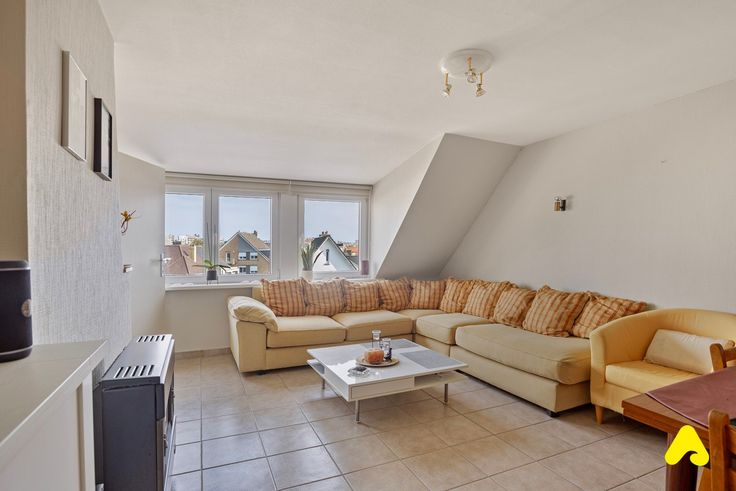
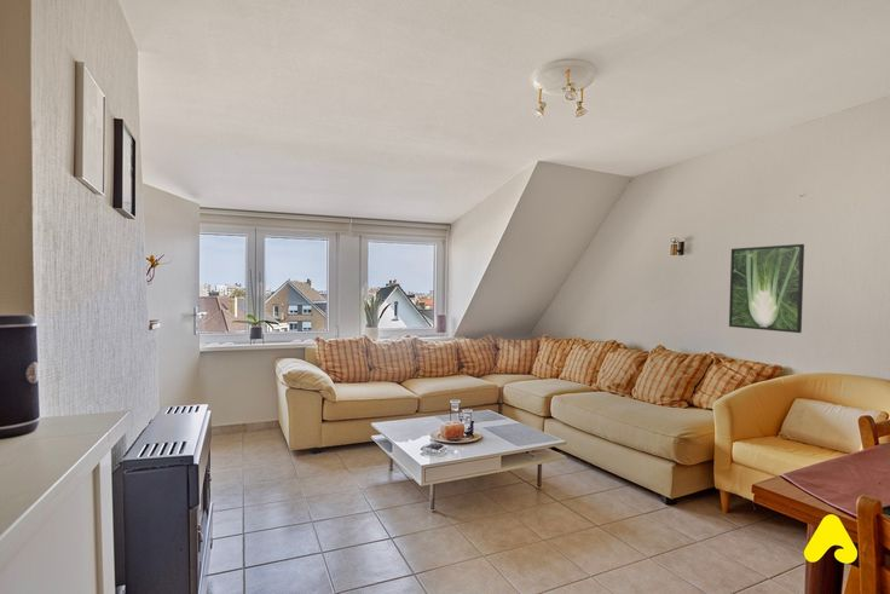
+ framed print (763, 288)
